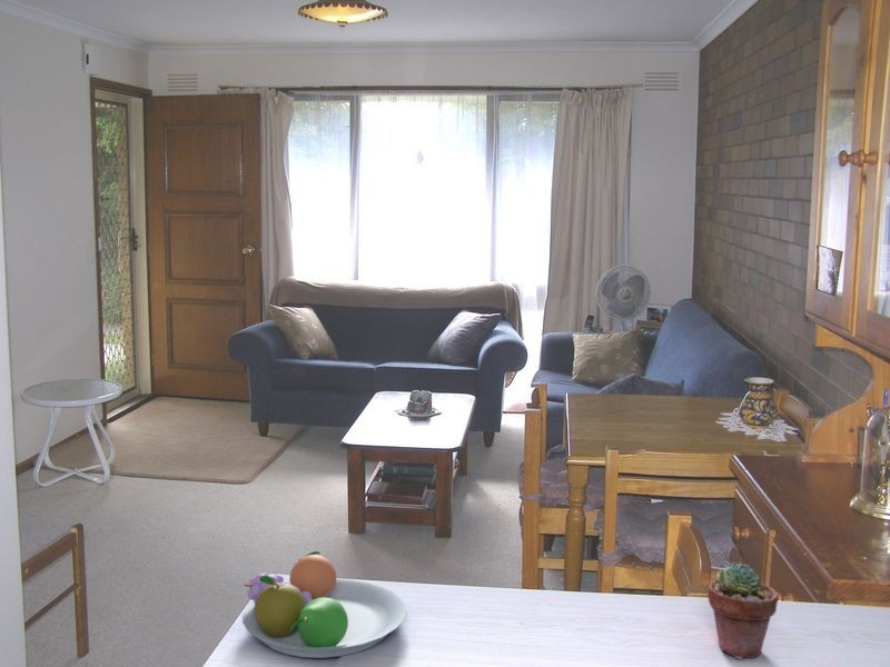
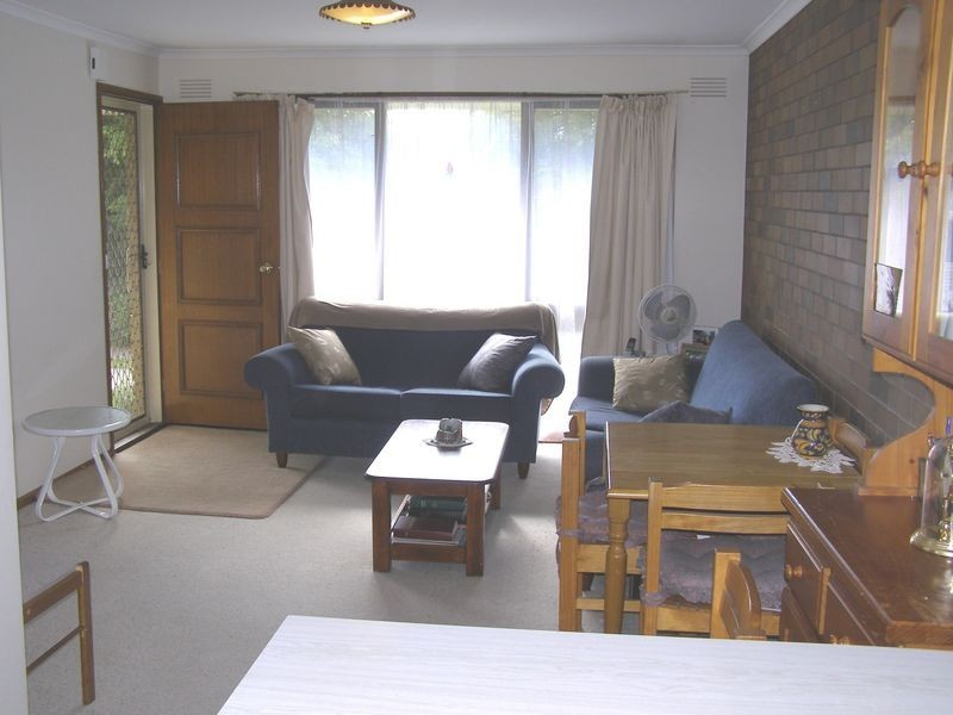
- potted succulent (741, 606)
- fruit bowl (320, 598)
